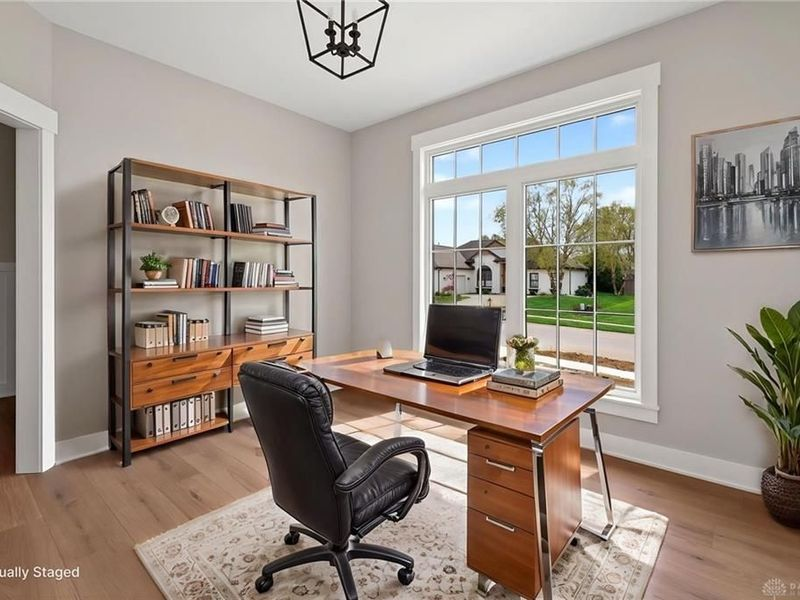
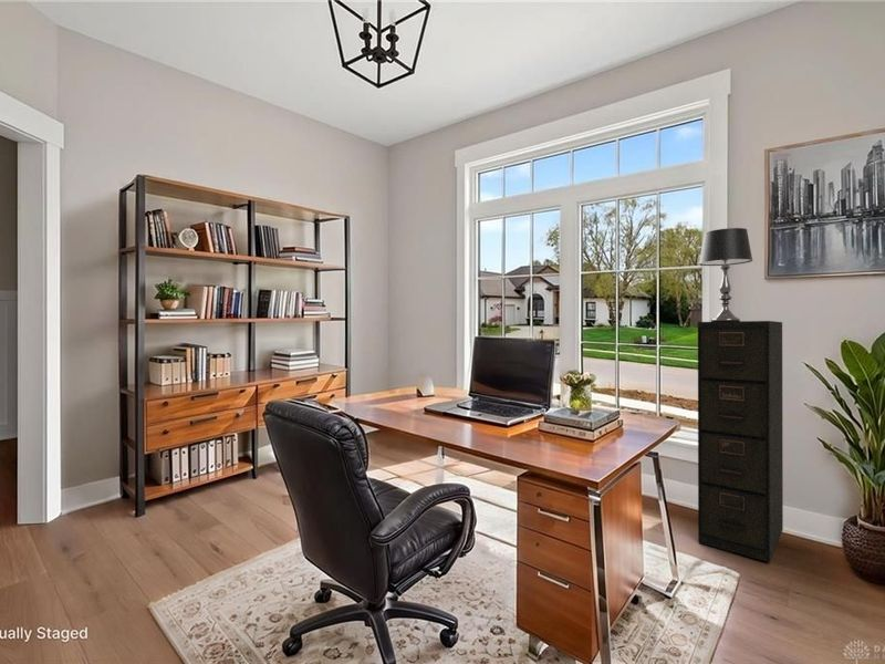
+ table lamp (725, 277)
+ filing cabinet (740, 429)
